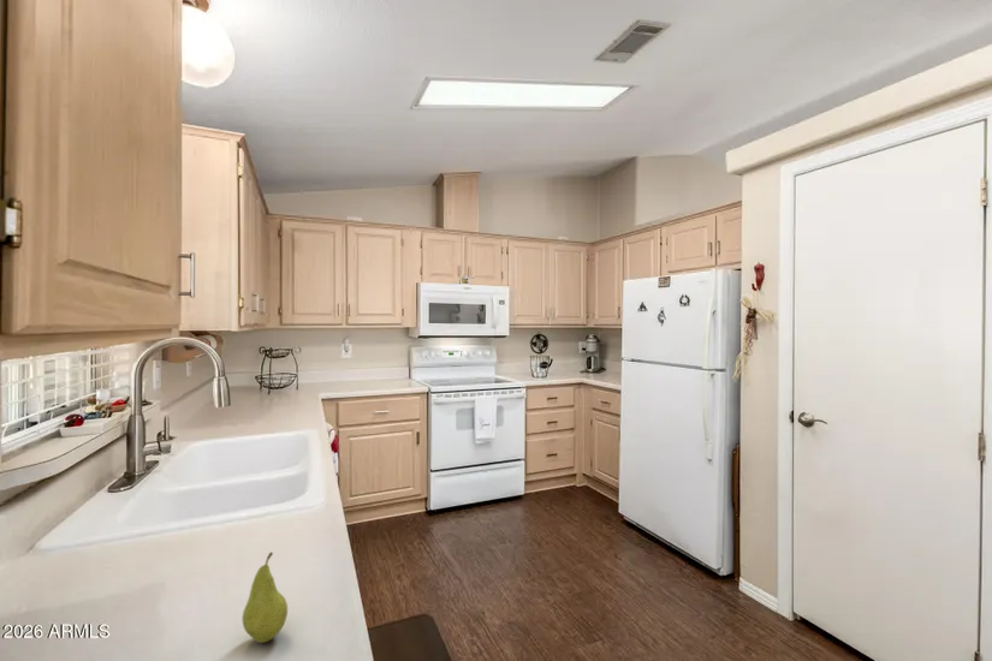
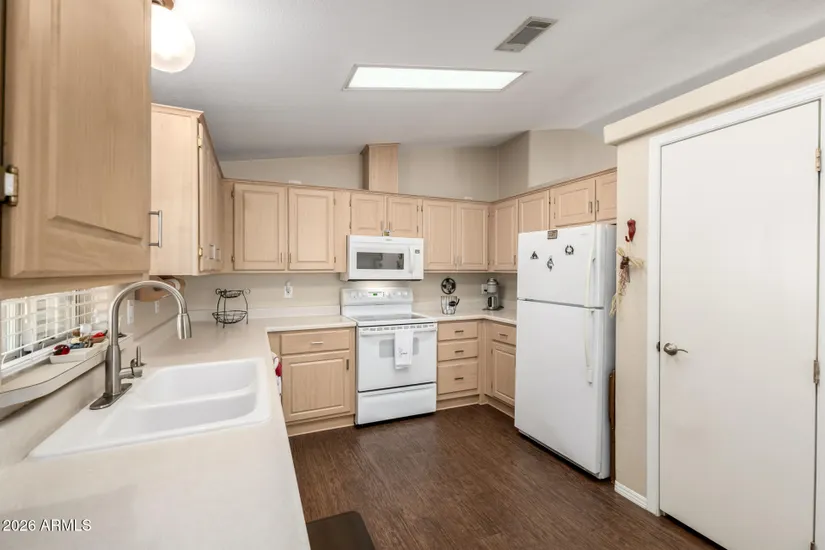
- fruit (265, 595)
